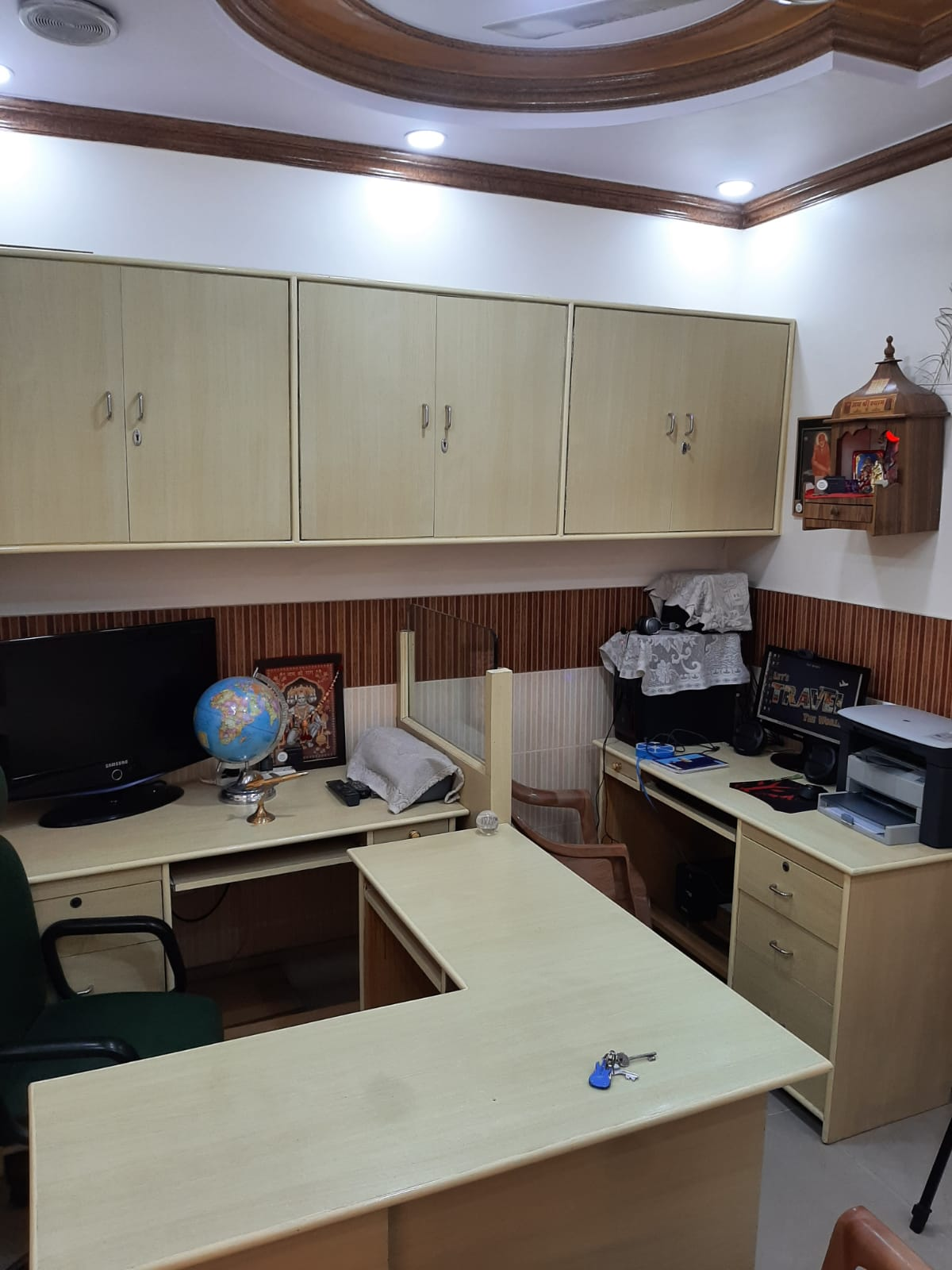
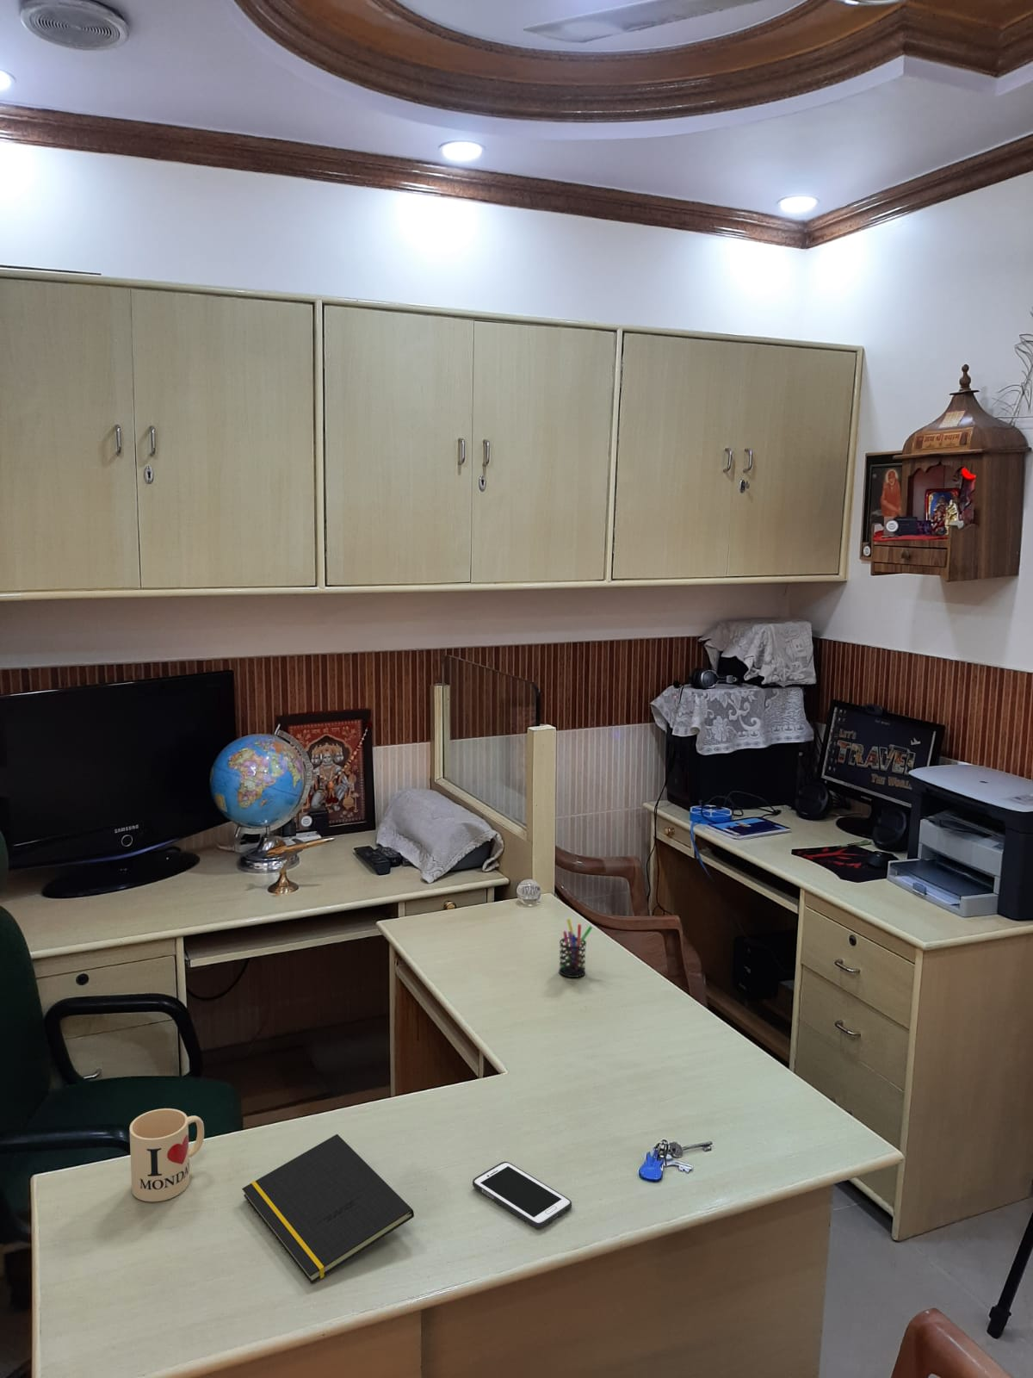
+ notepad (326, 1202)
+ mug (169, 1149)
+ cell phone (521, 1194)
+ pen holder (576, 946)
